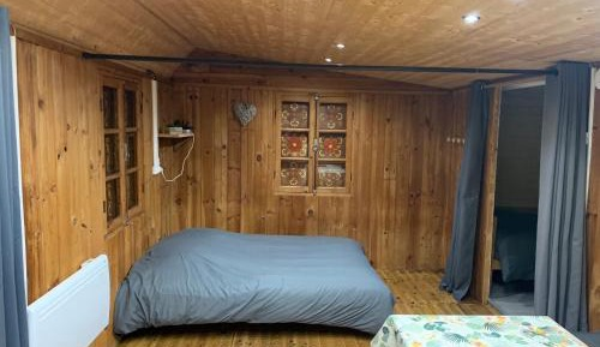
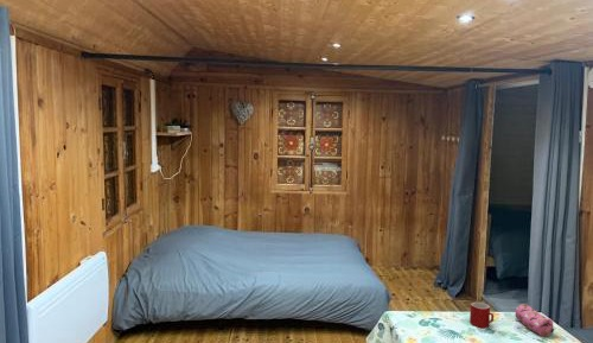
+ pencil case (533, 319)
+ mug (482, 316)
